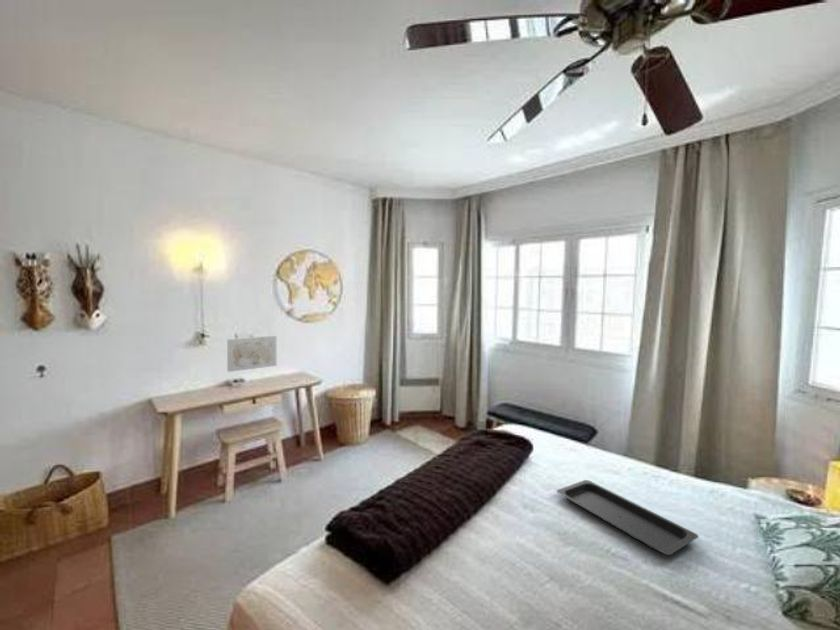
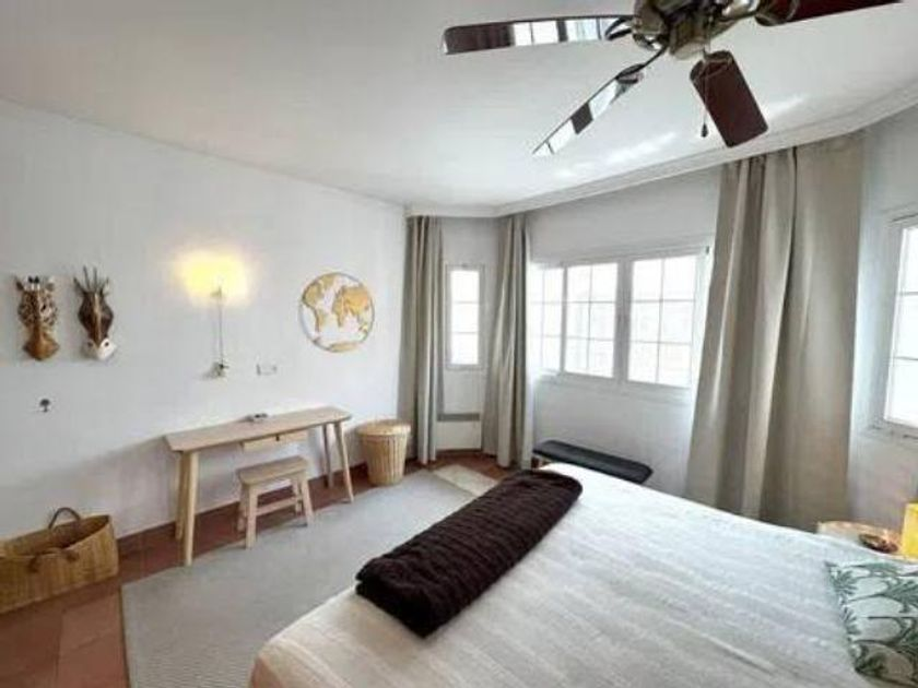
- wall art (252, 353)
- serving tray (620, 513)
